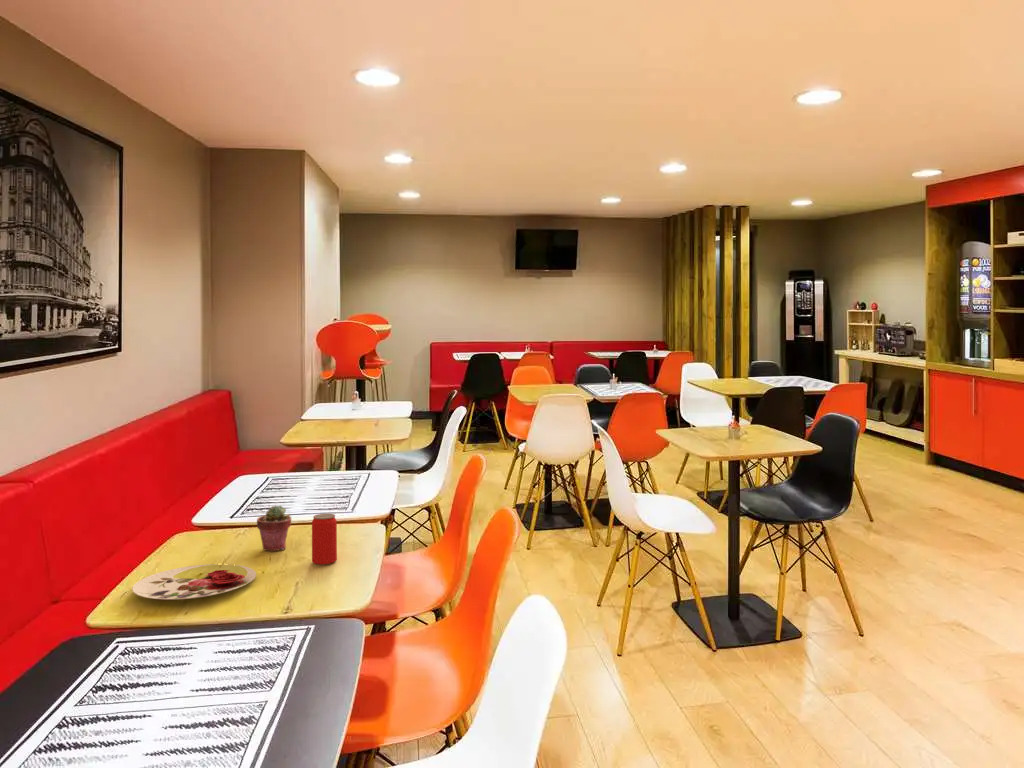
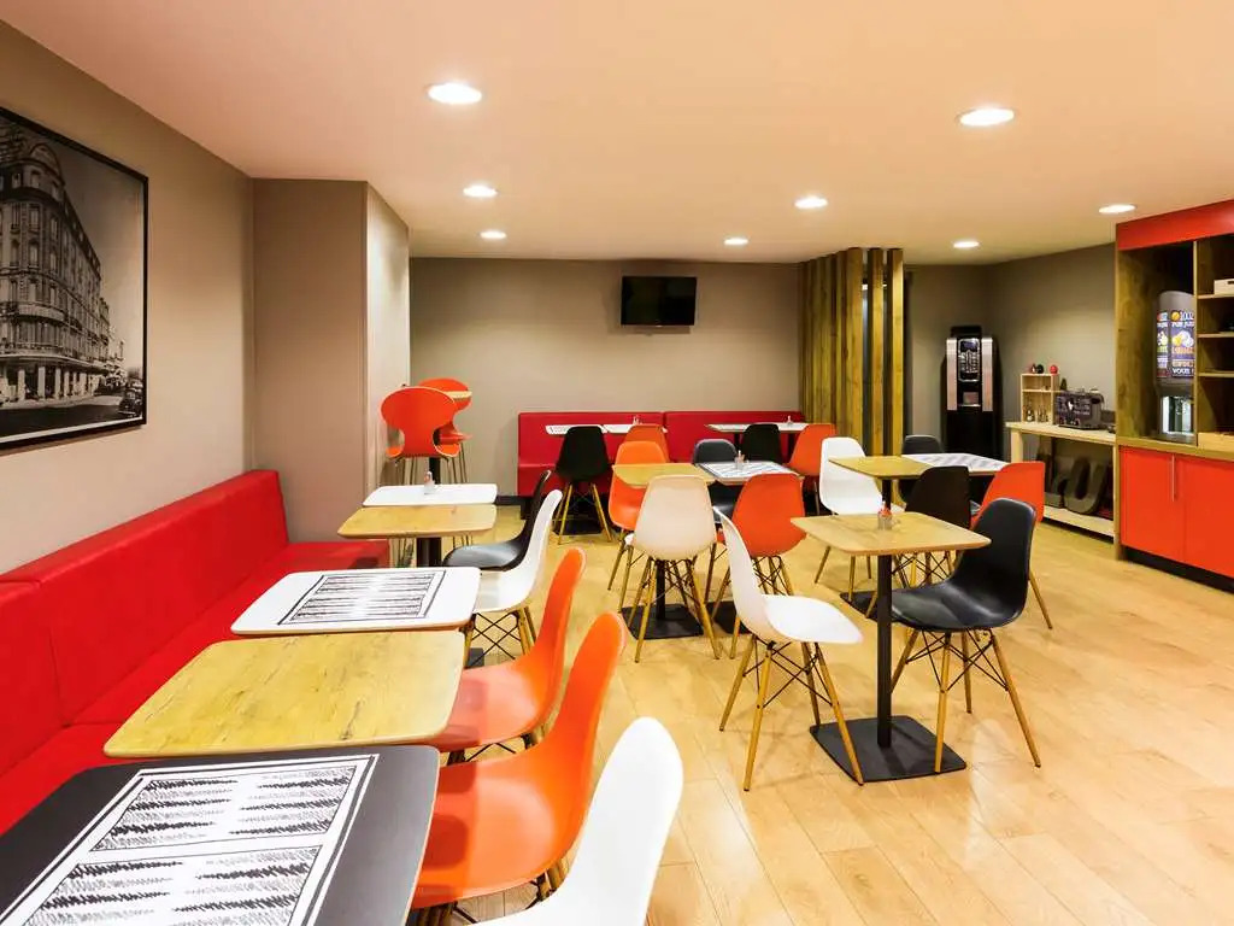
- beverage can (324, 538)
- plate (196, 579)
- potted succulent (274, 526)
